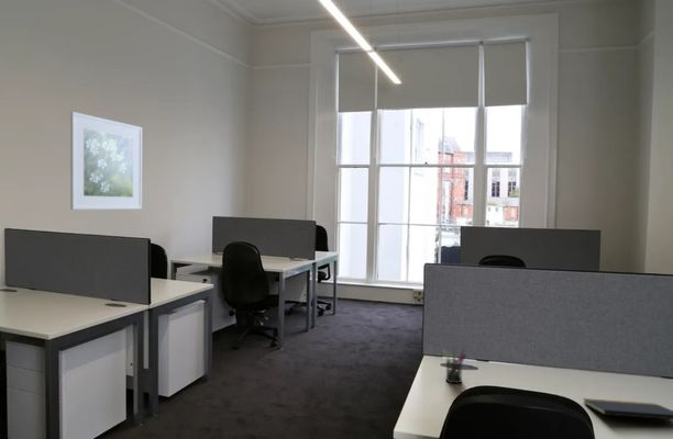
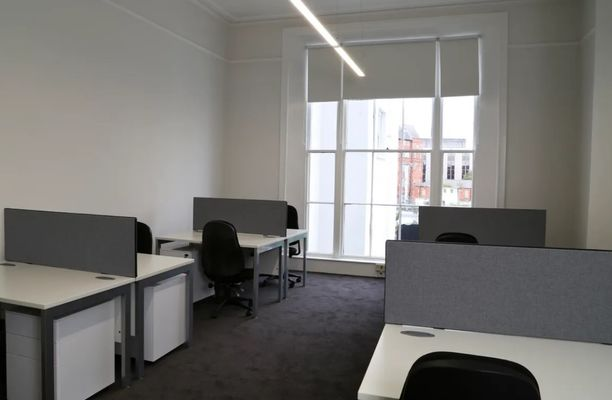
- pen holder (454, 363)
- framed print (109, 165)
- notepad (630, 408)
